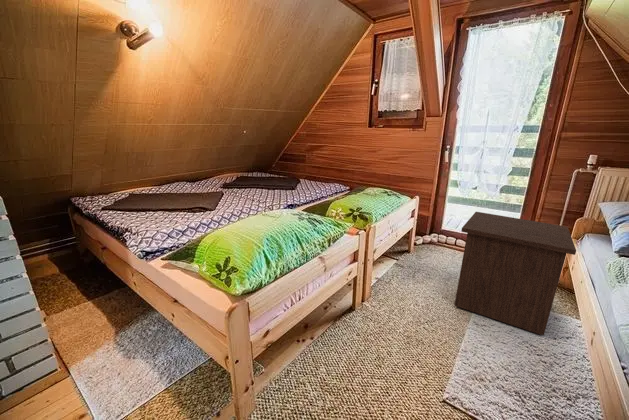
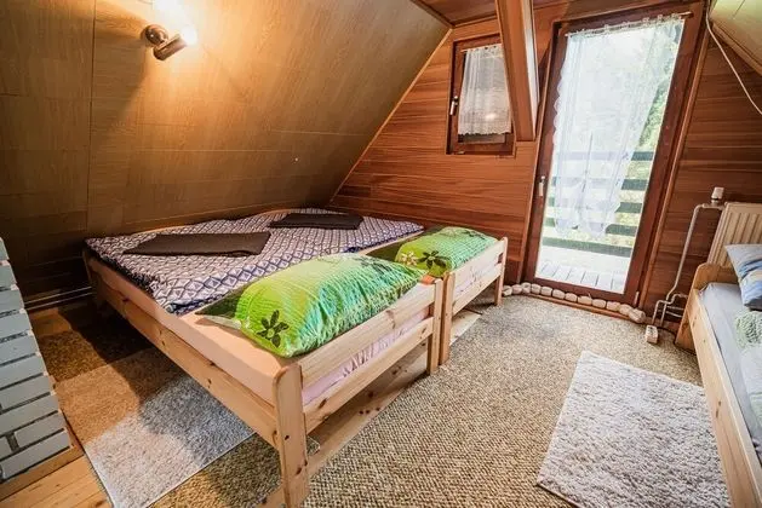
- nightstand (507, 265)
